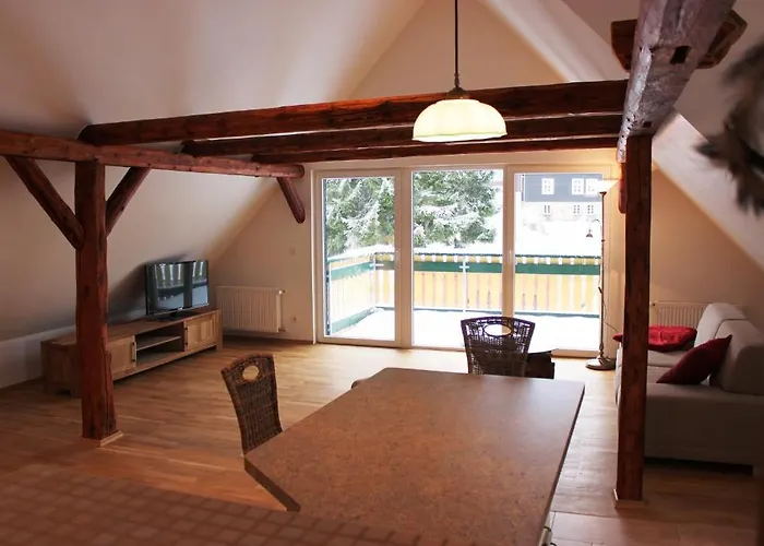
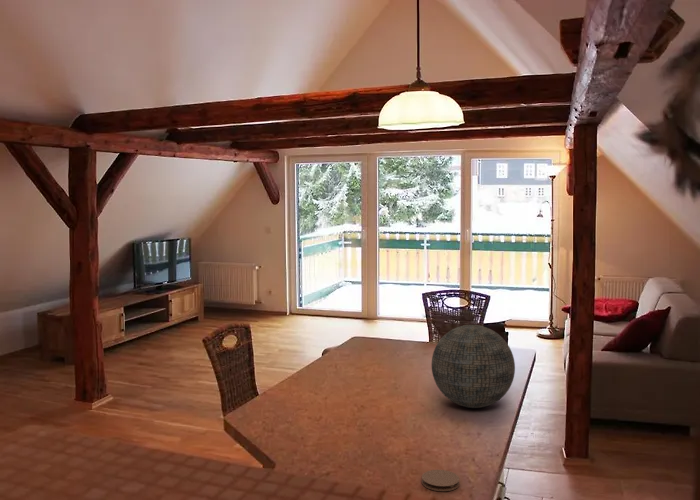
+ coaster (440, 480)
+ decorative orb (472, 365)
